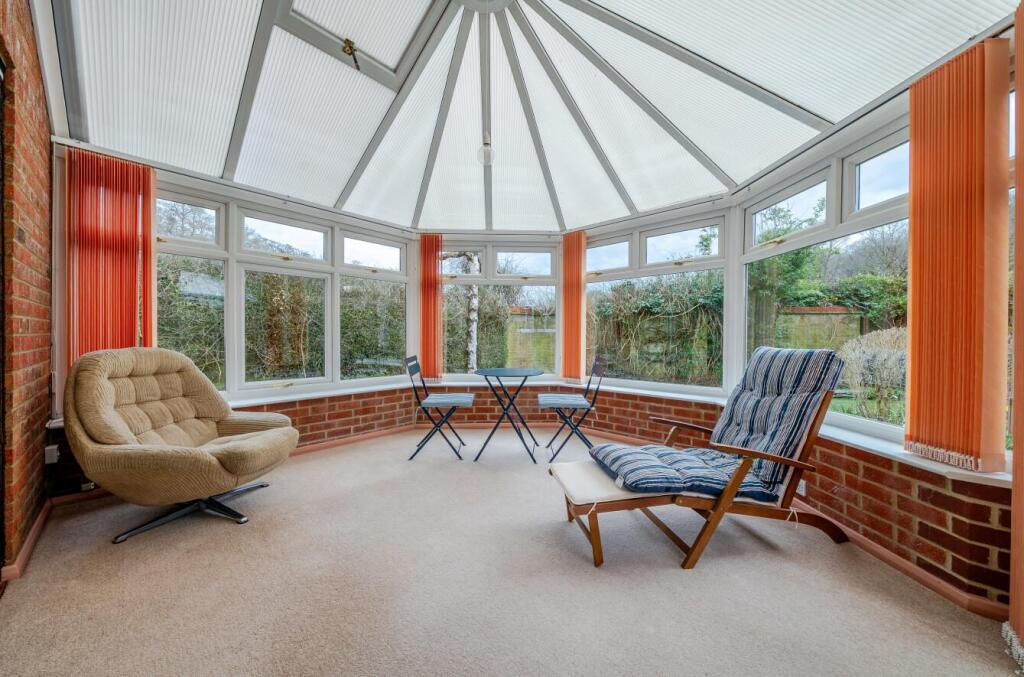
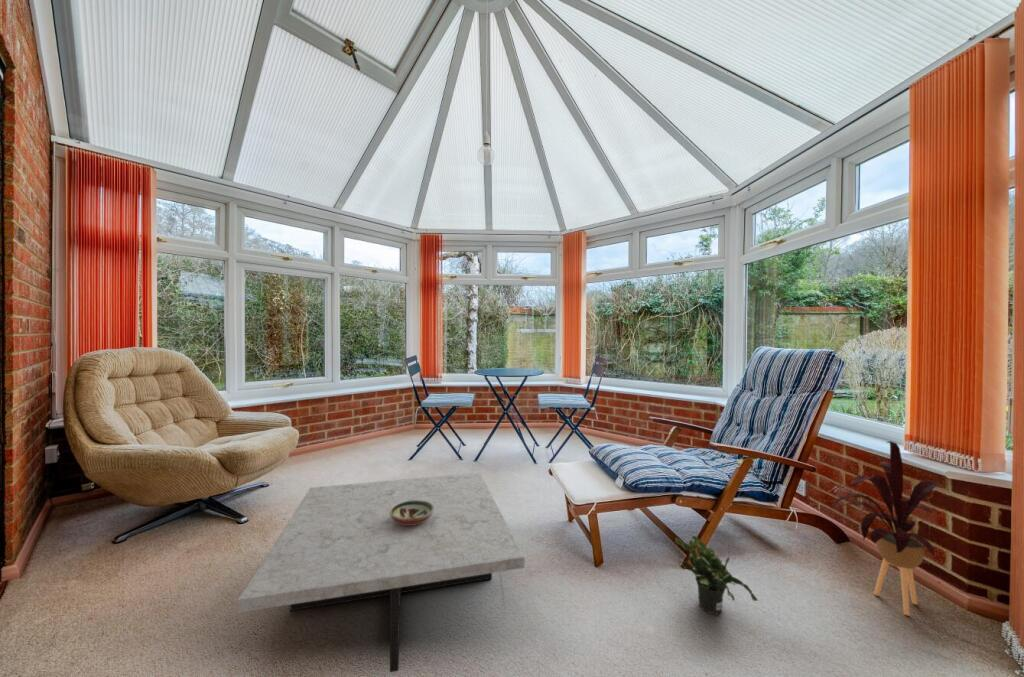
+ coffee table (397, 553)
+ house plant (885, 517)
+ decorative bowl (412, 514)
+ potted plant (708, 577)
